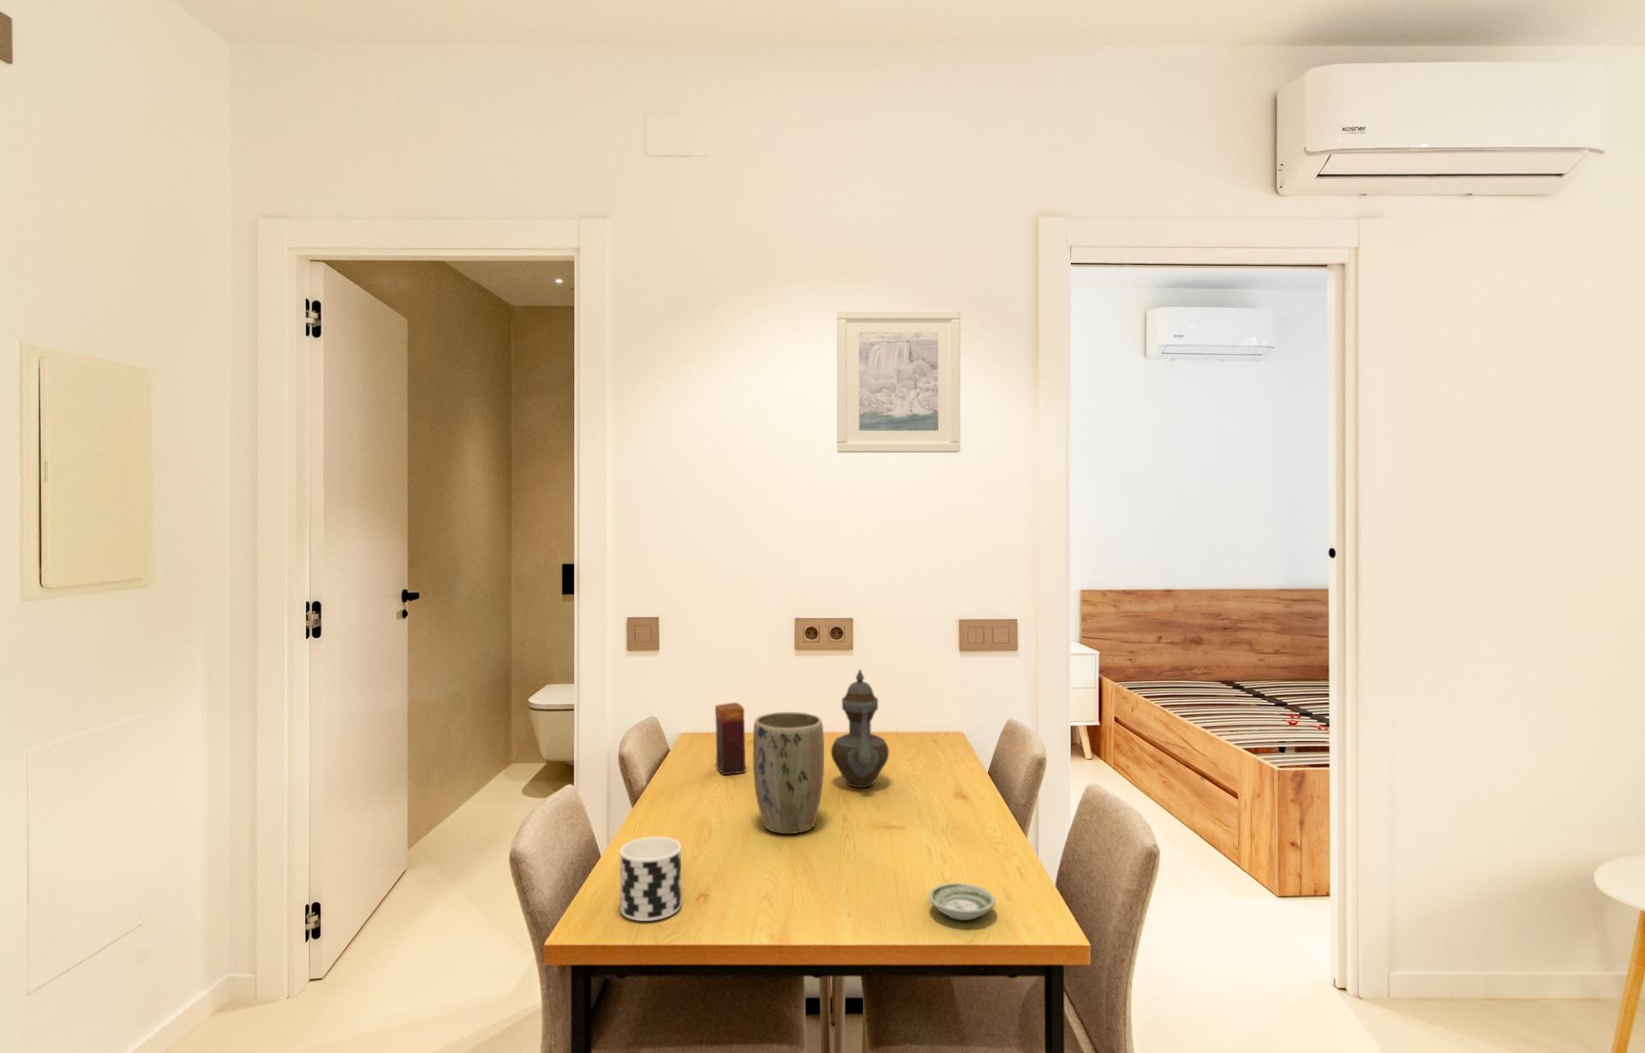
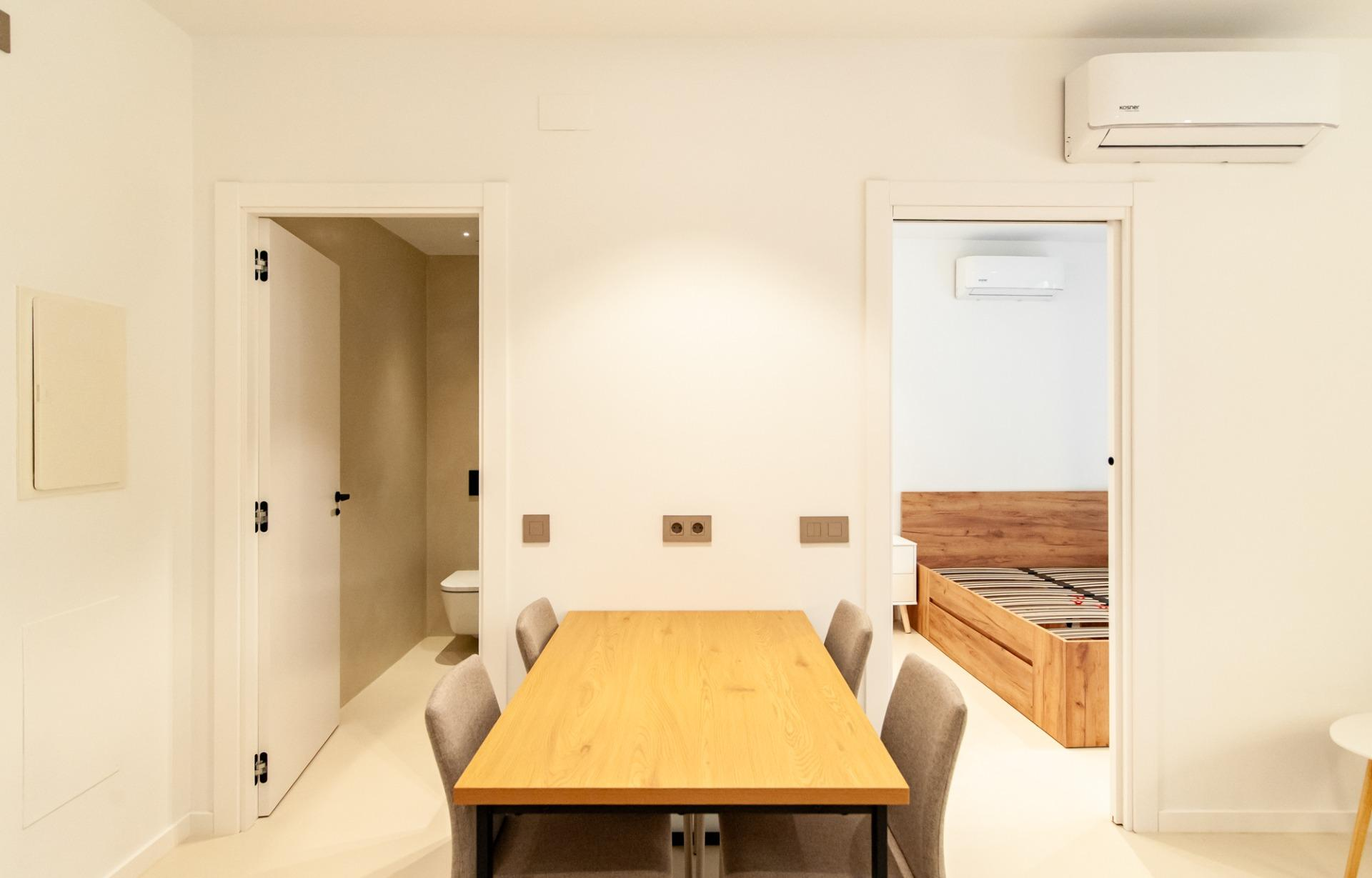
- cup (651, 873)
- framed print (898, 381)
- plant pot (788, 772)
- teapot (860, 726)
- saucer (962, 904)
- candle (730, 738)
